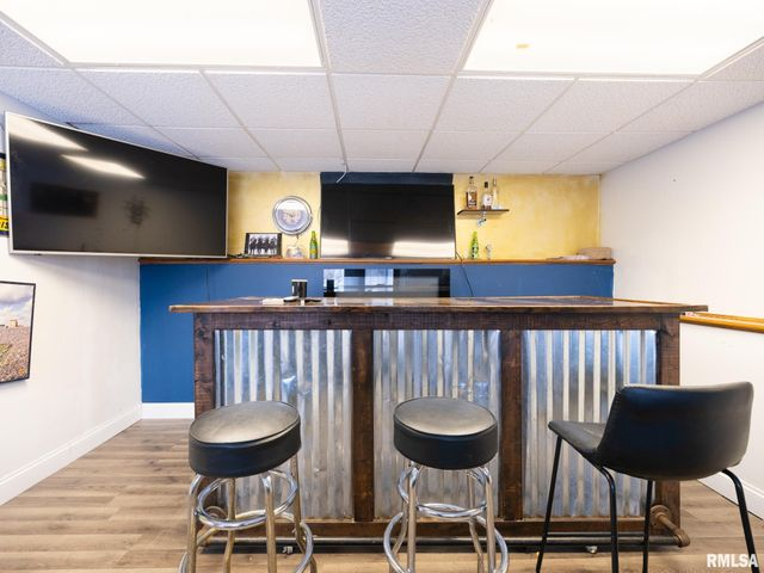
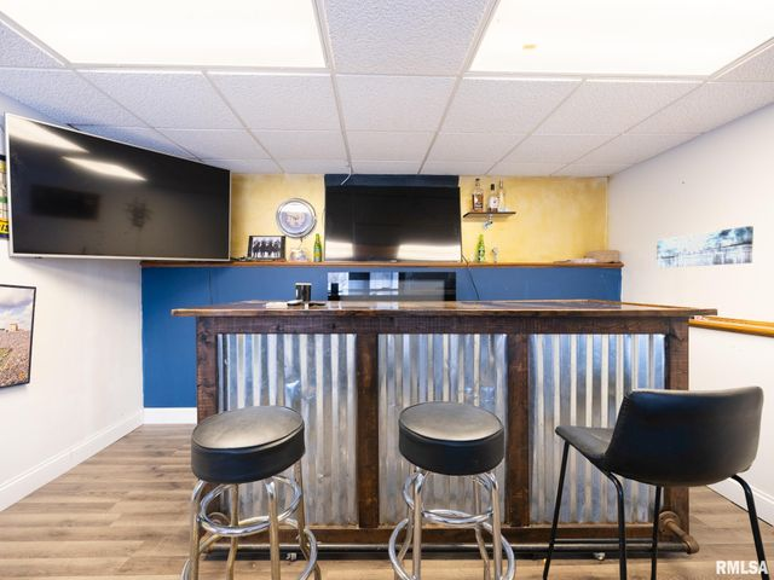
+ wall art (698, 249)
